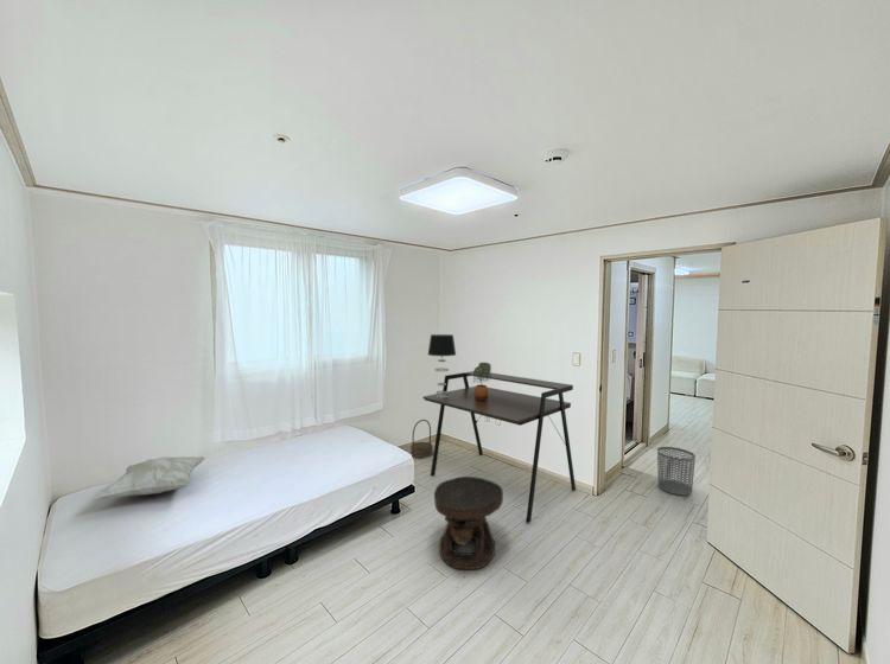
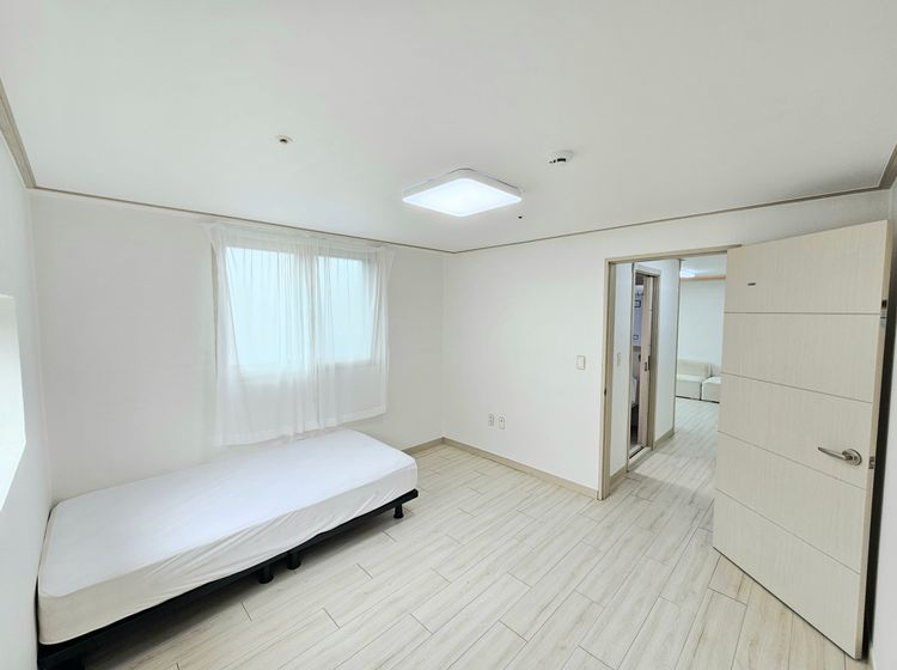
- desk (501, 420)
- potted plant (481, 379)
- table lamp (441, 369)
- decorative pillow (157, 475)
- side table (466, 519)
- basket (421, 442)
- waste bin (675, 471)
